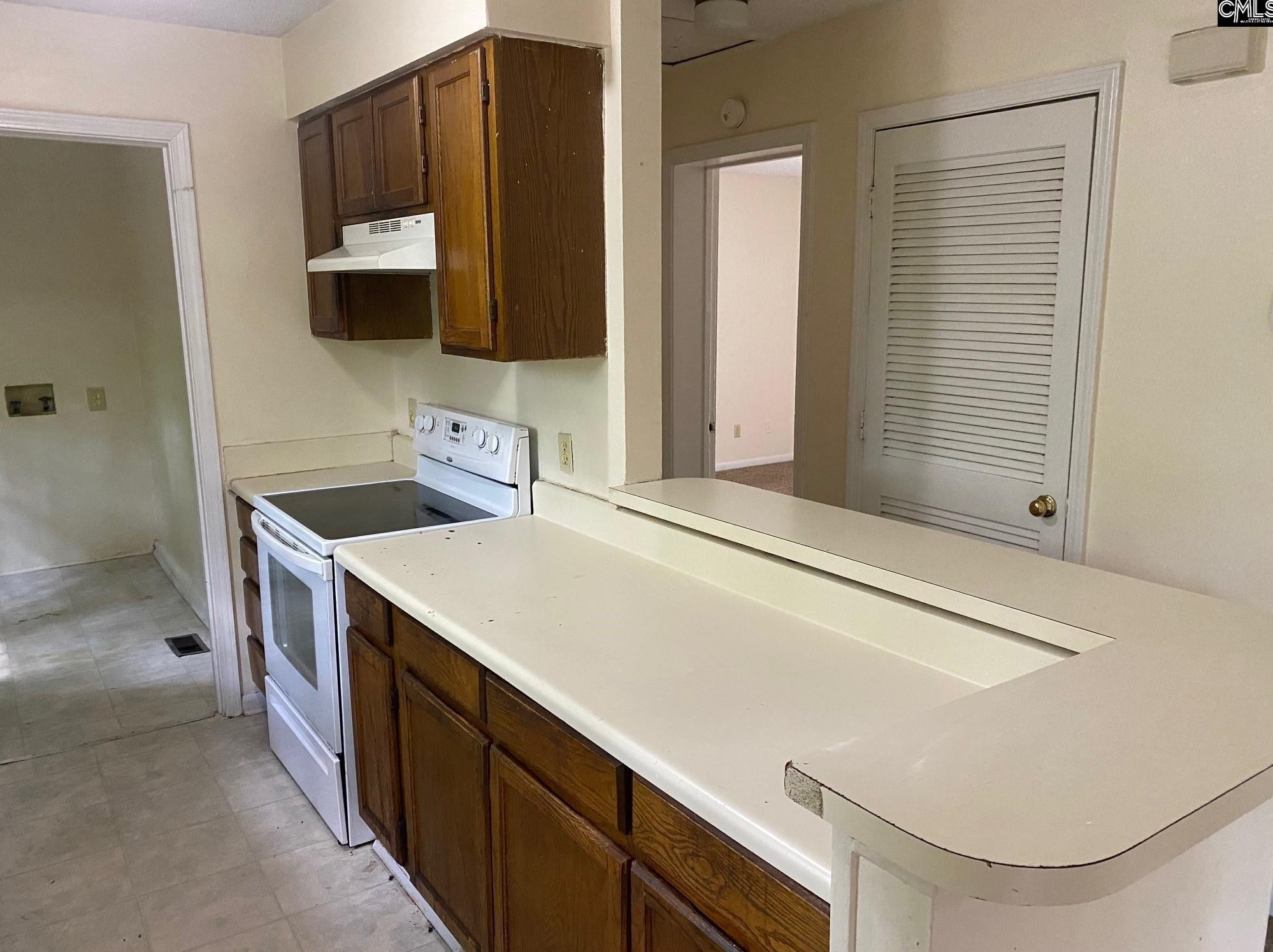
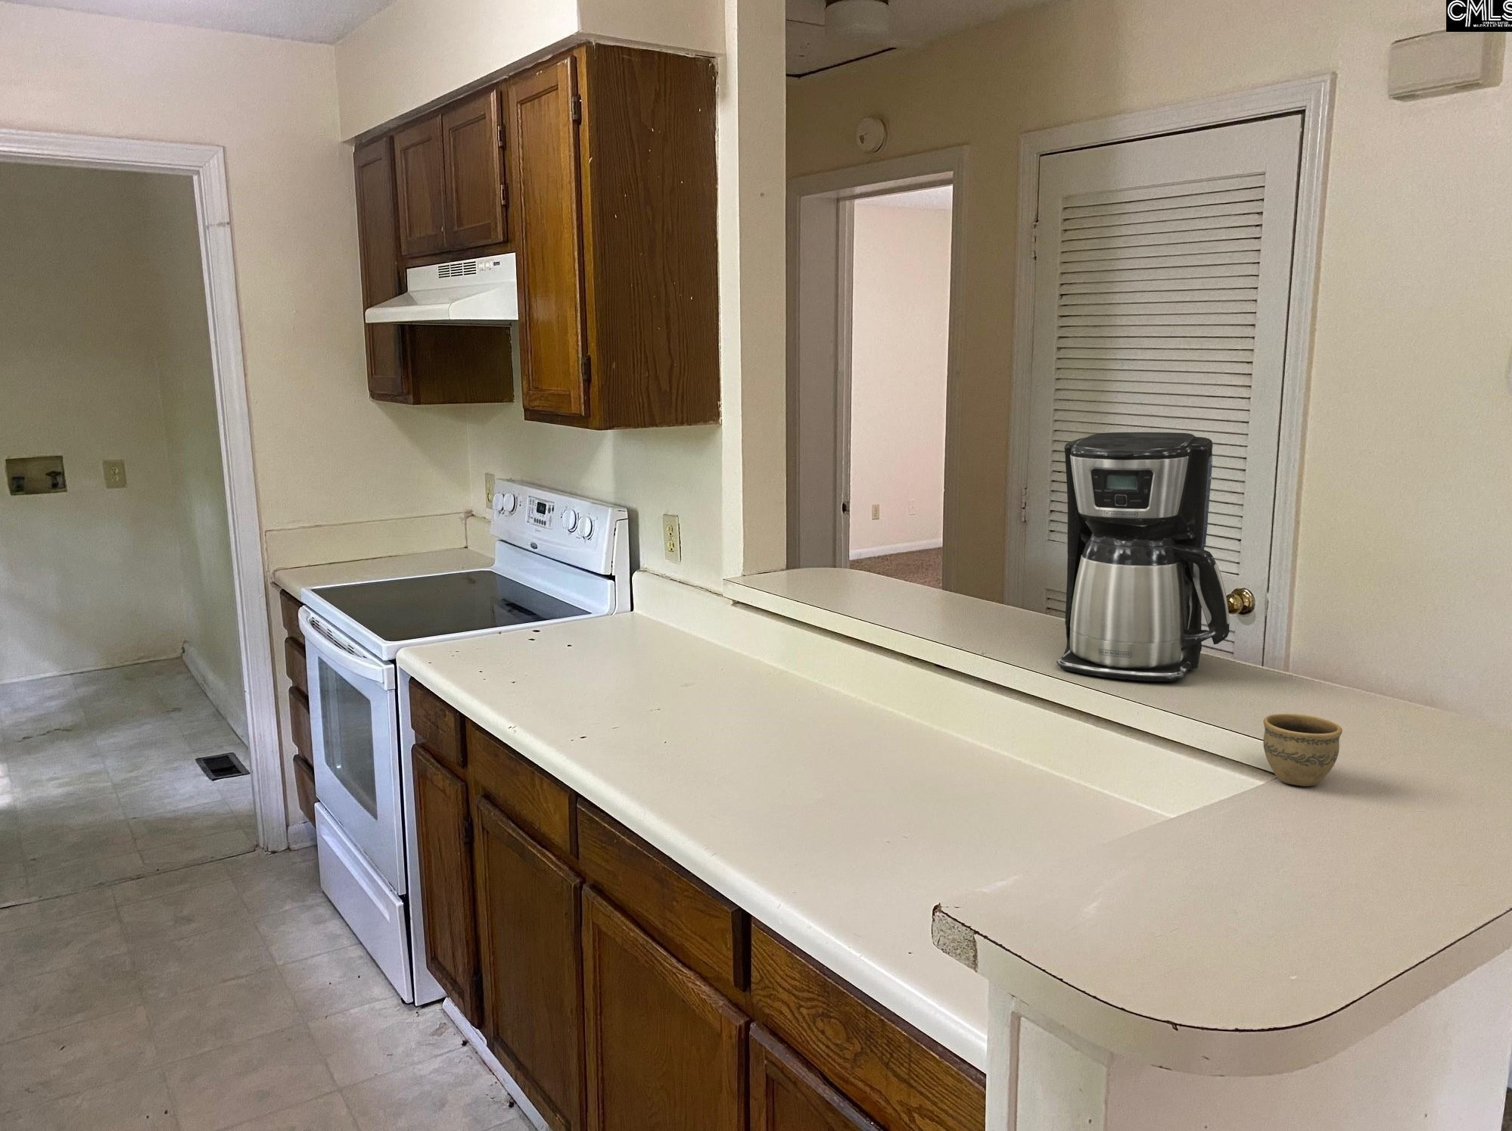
+ coffee maker (1157, 548)
+ cup (1296, 747)
